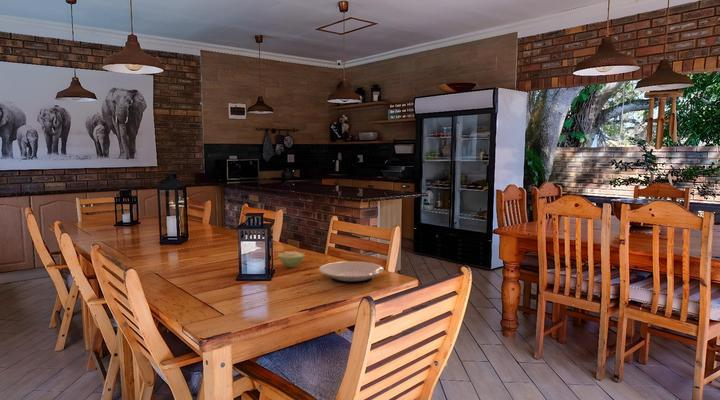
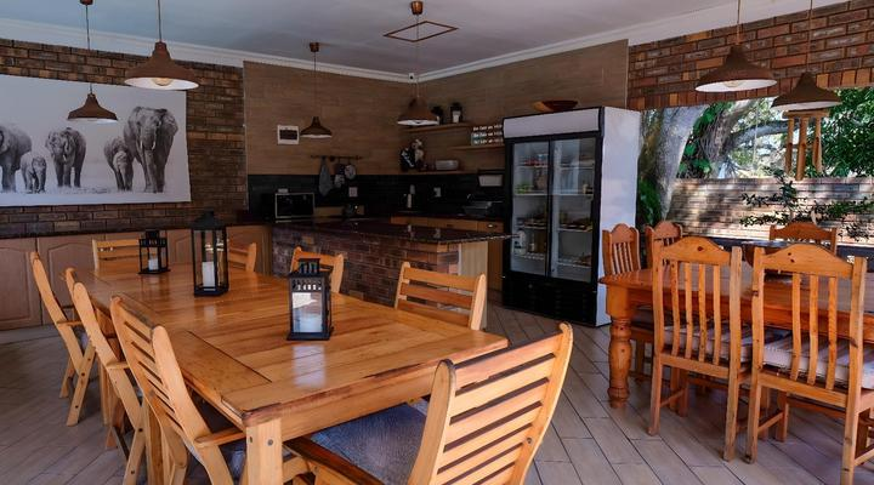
- plate (351, 273)
- sugar bowl (291, 258)
